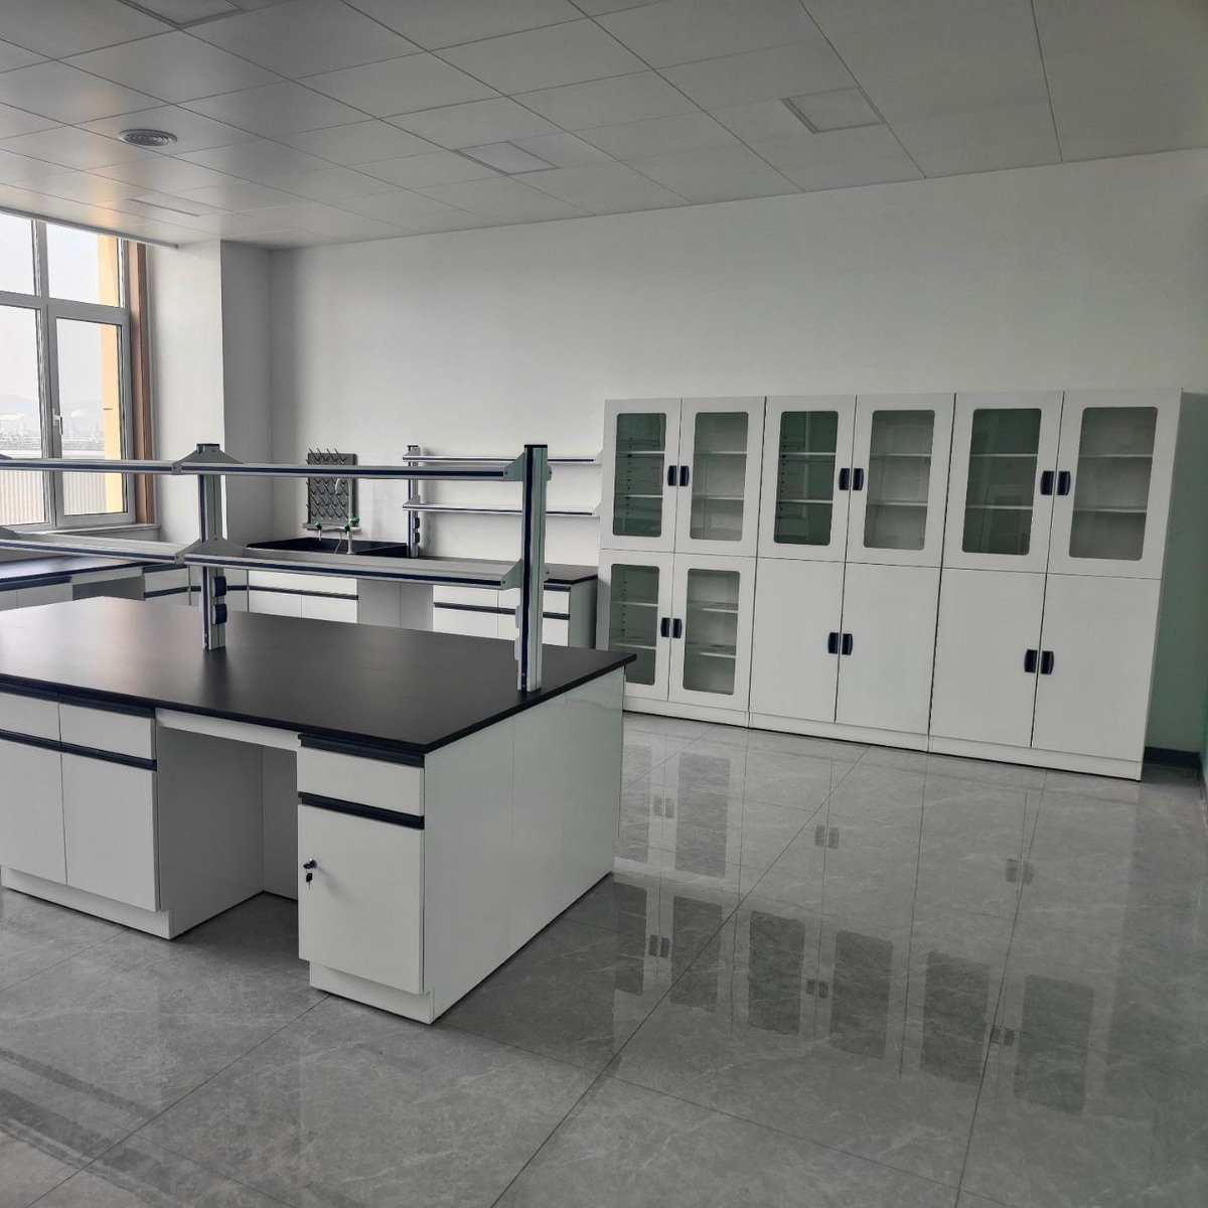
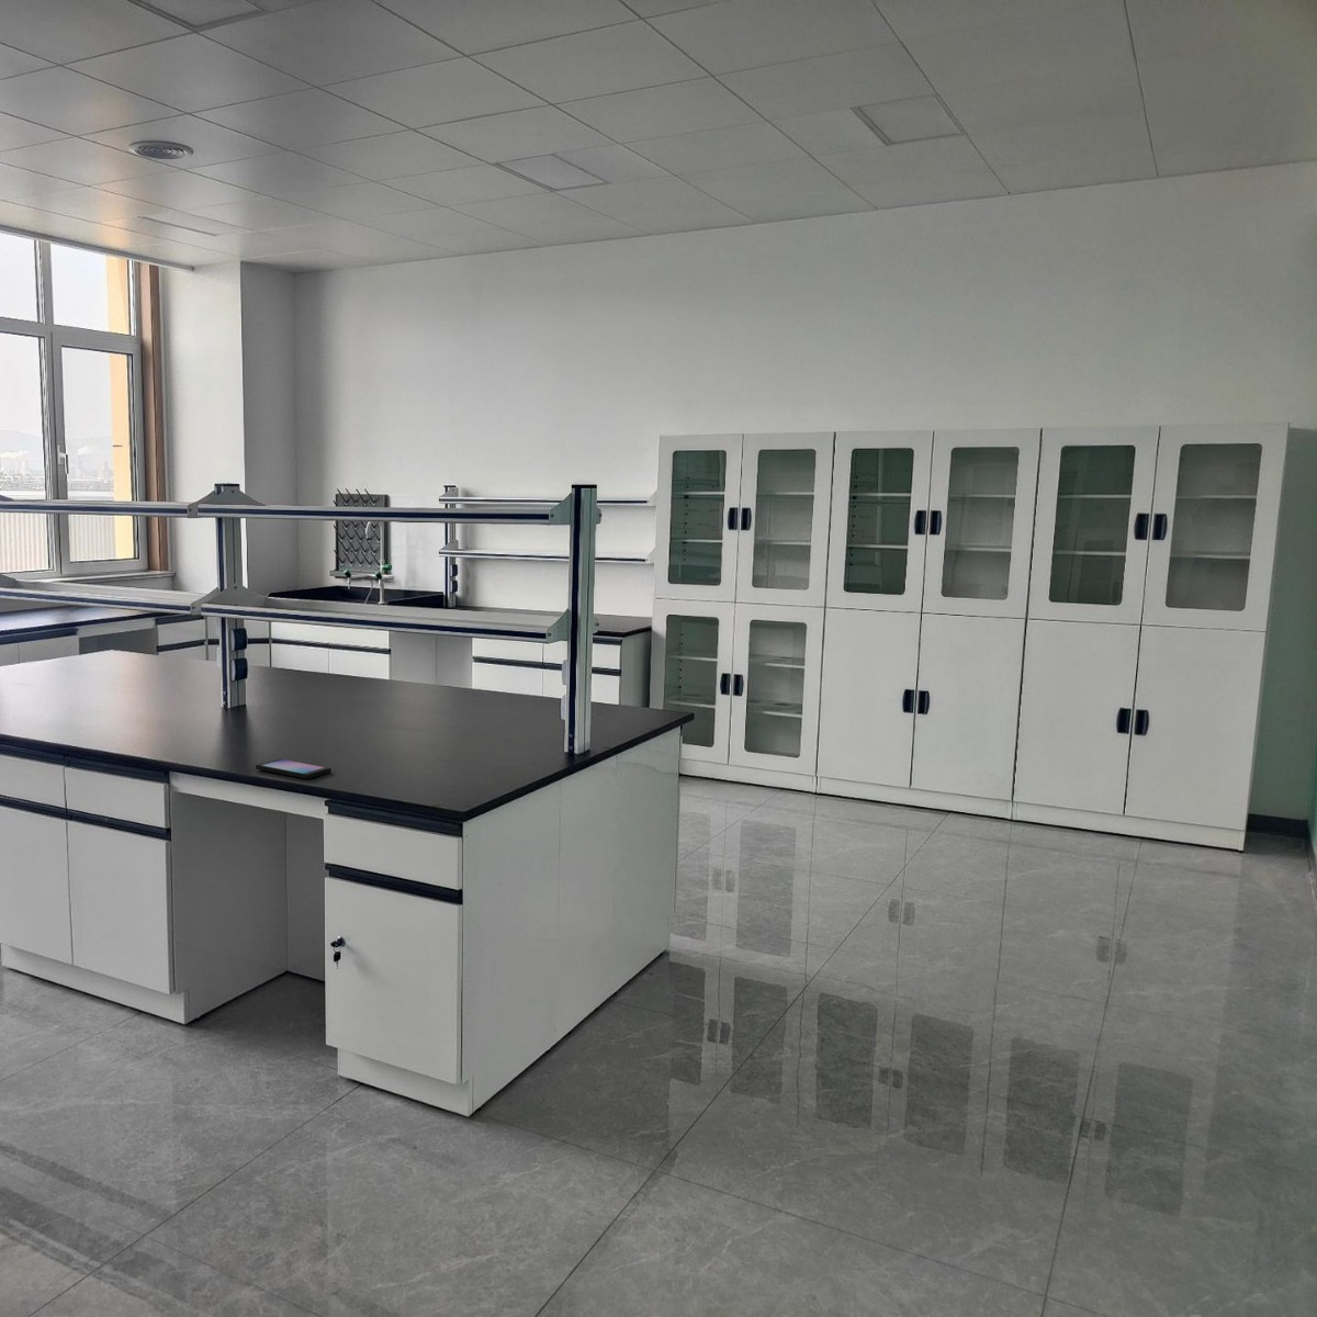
+ smartphone (293, 768)
